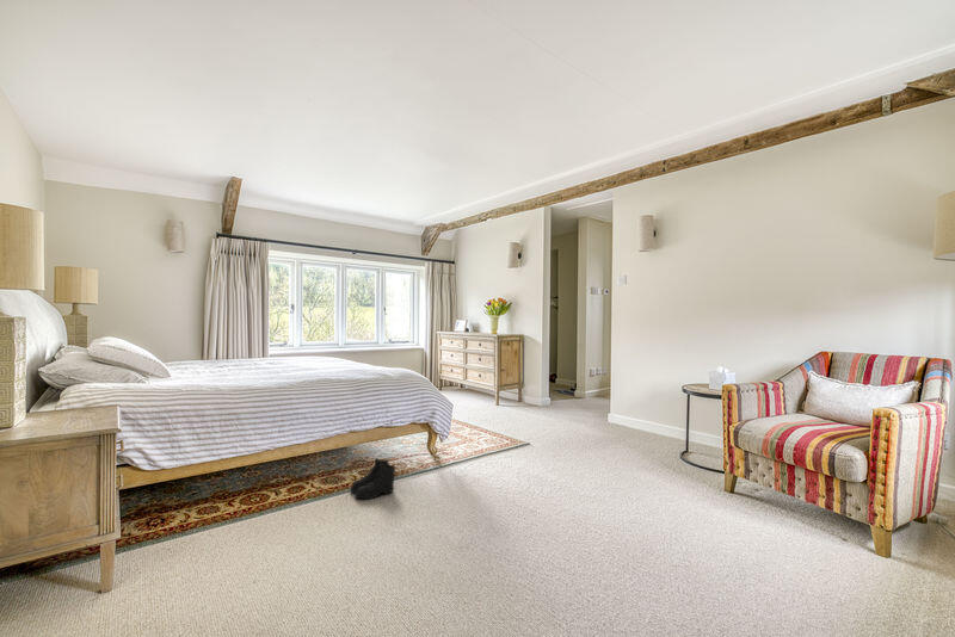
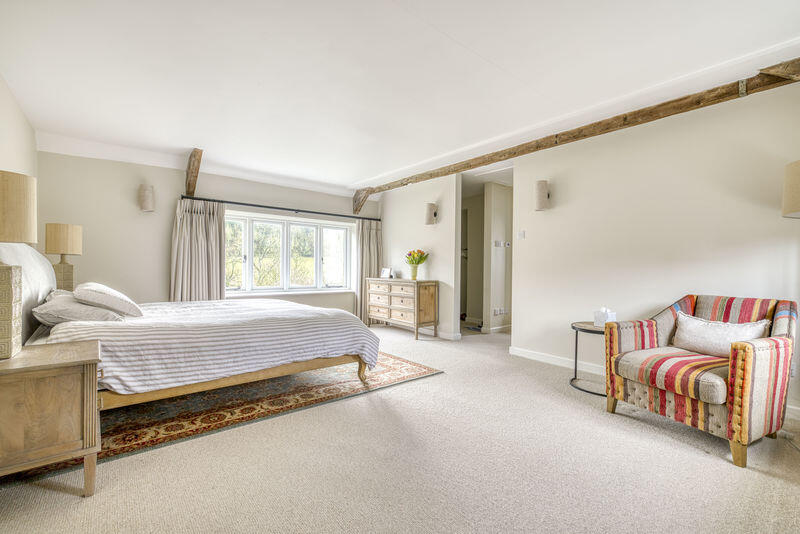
- boots (372, 476)
